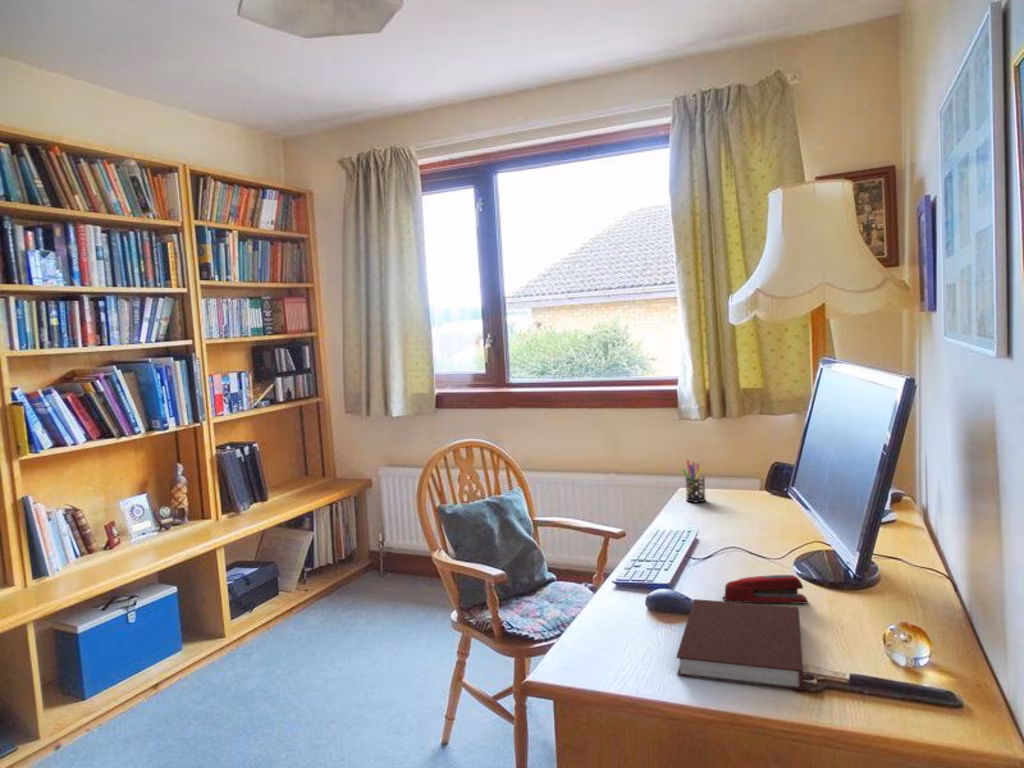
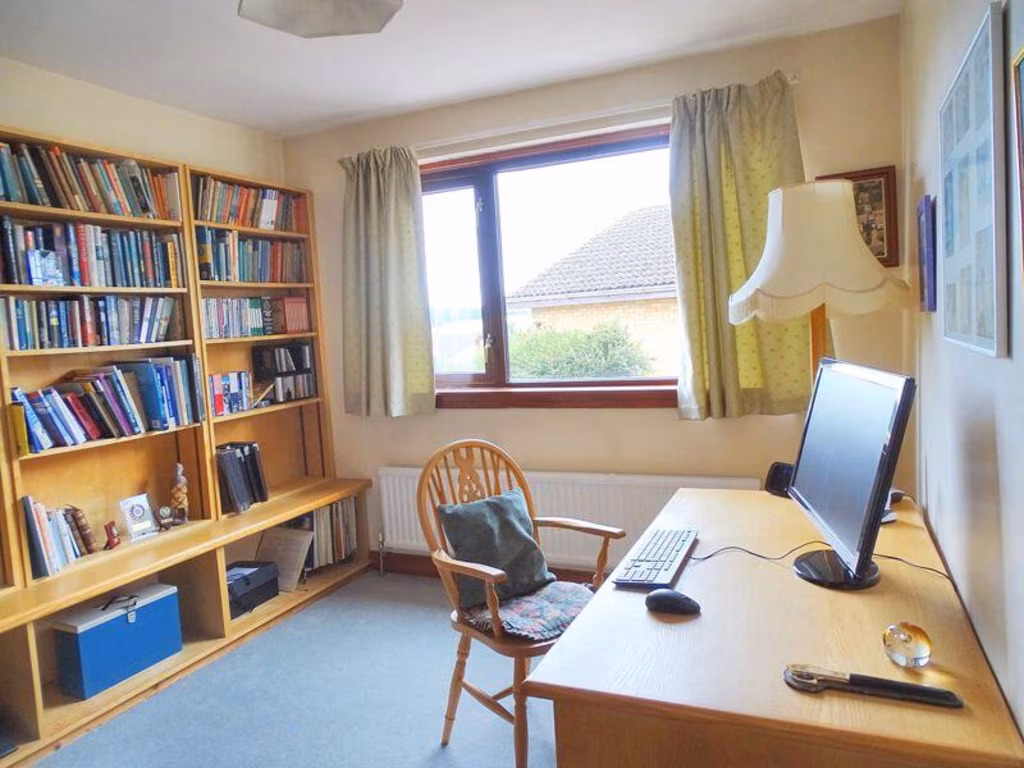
- notebook (742, 638)
- pen holder (692, 480)
- stapler (763, 587)
